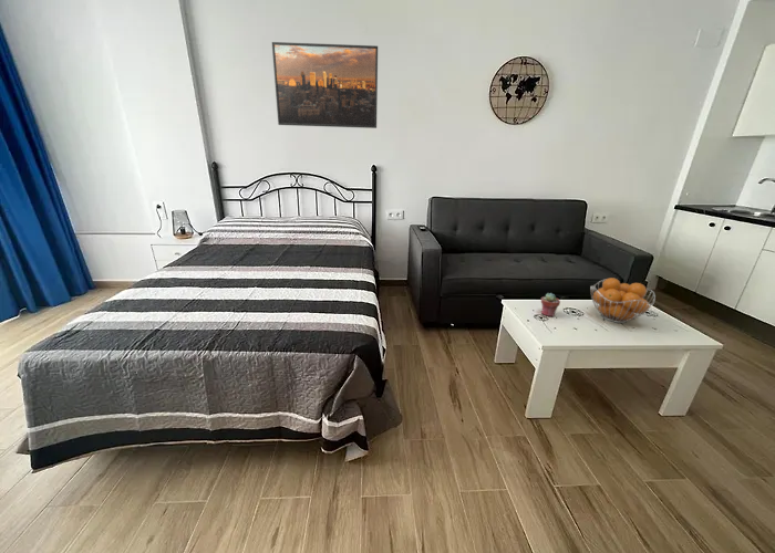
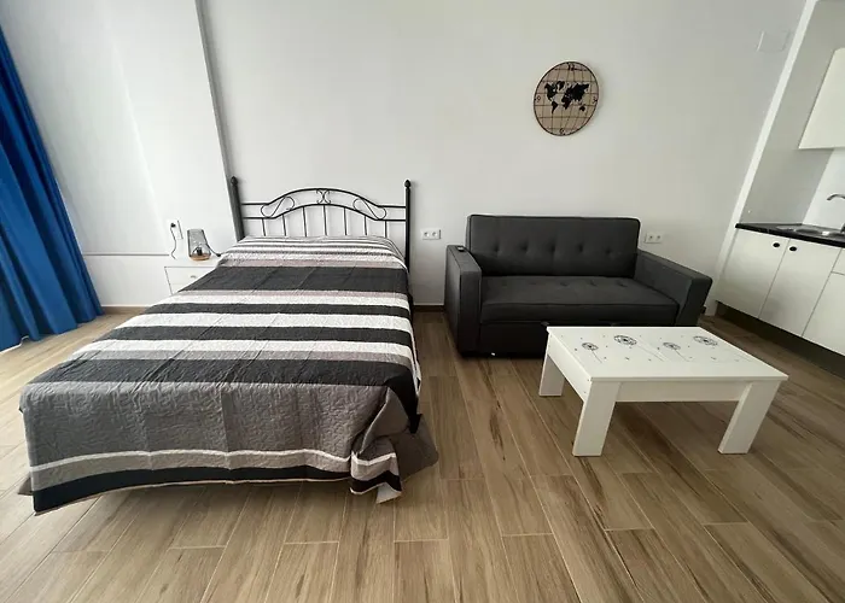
- fruit basket (619, 300)
- potted succulent (549, 303)
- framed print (326, 86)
